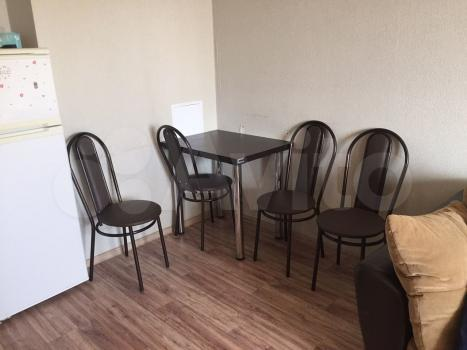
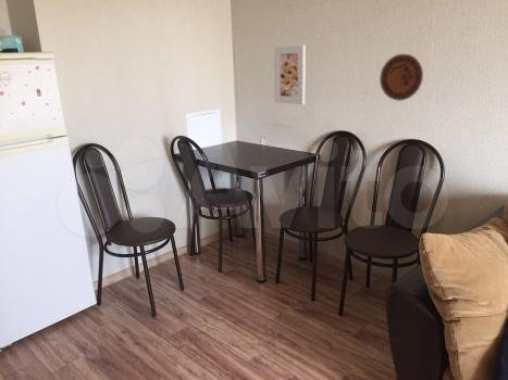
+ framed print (289, 75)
+ decorative plate (400, 77)
